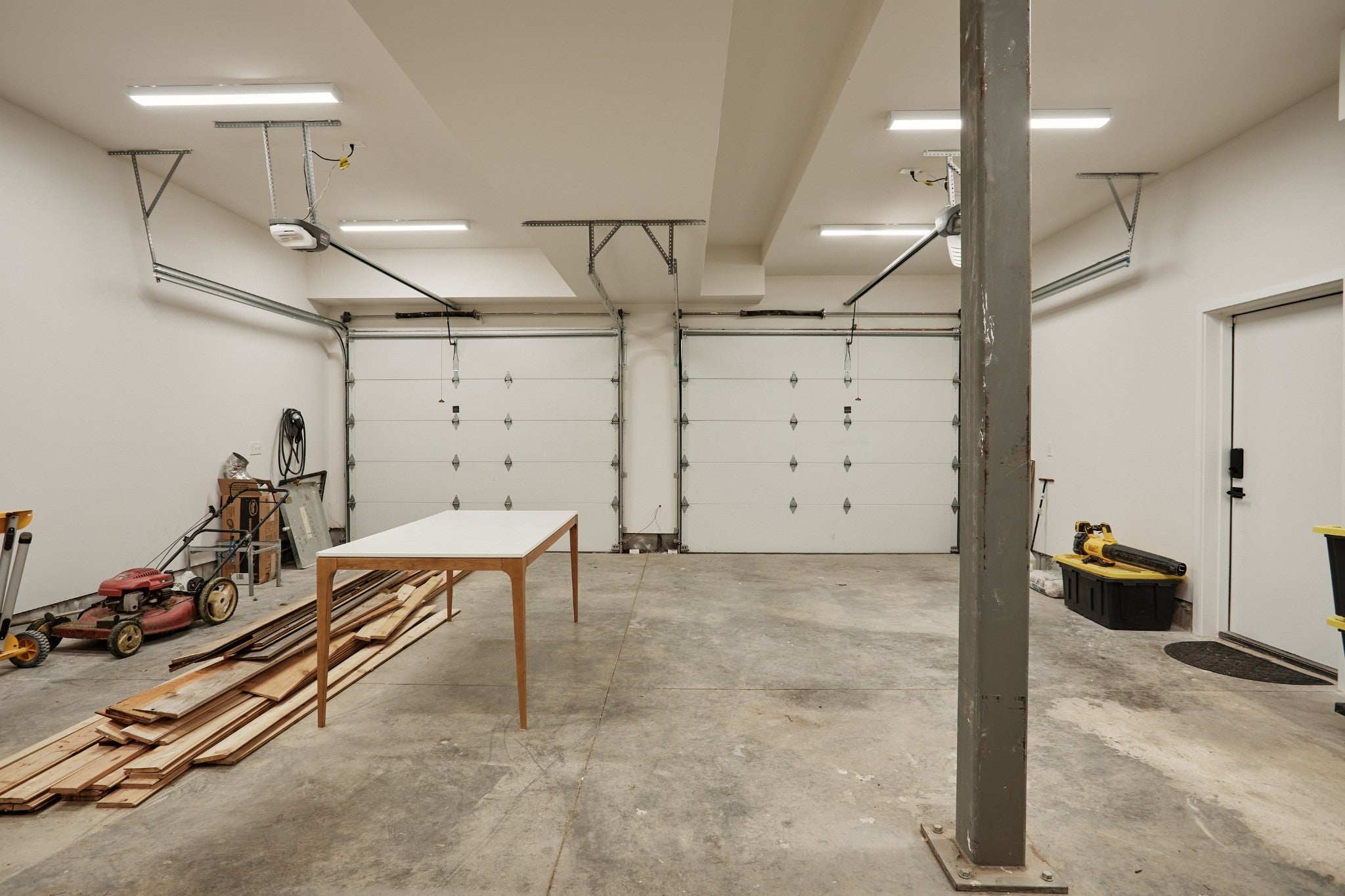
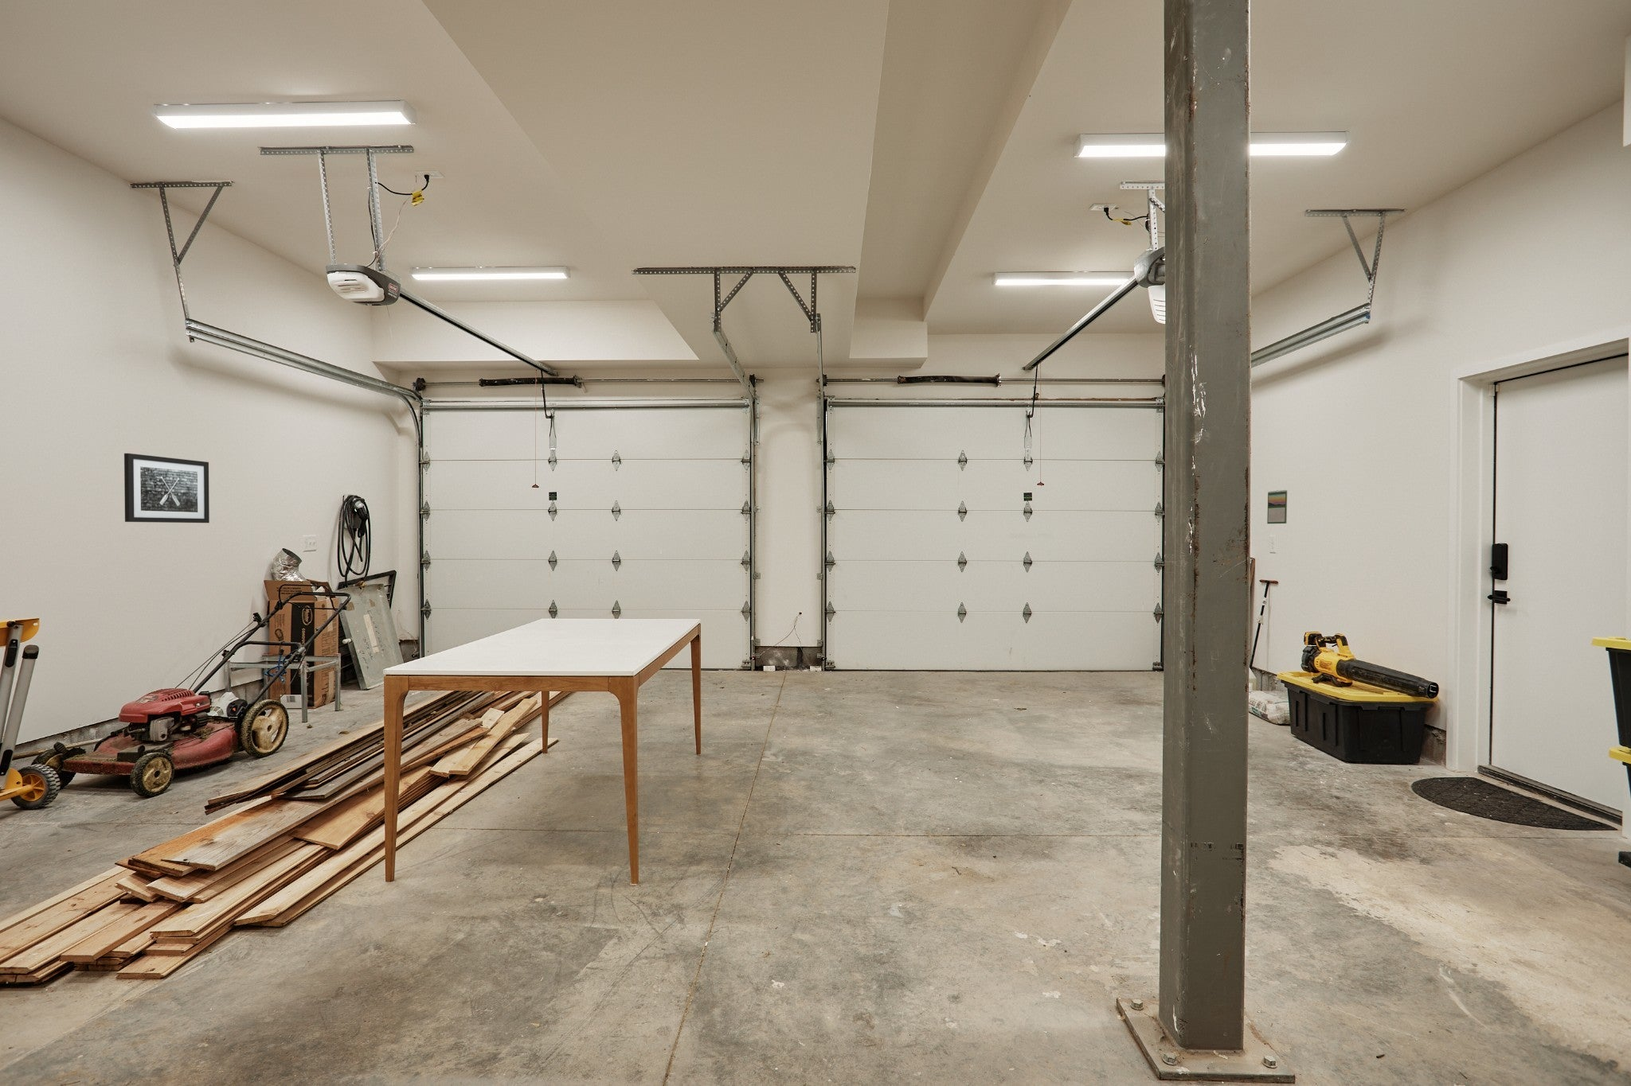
+ calendar (1277, 507)
+ wall art (169, 490)
